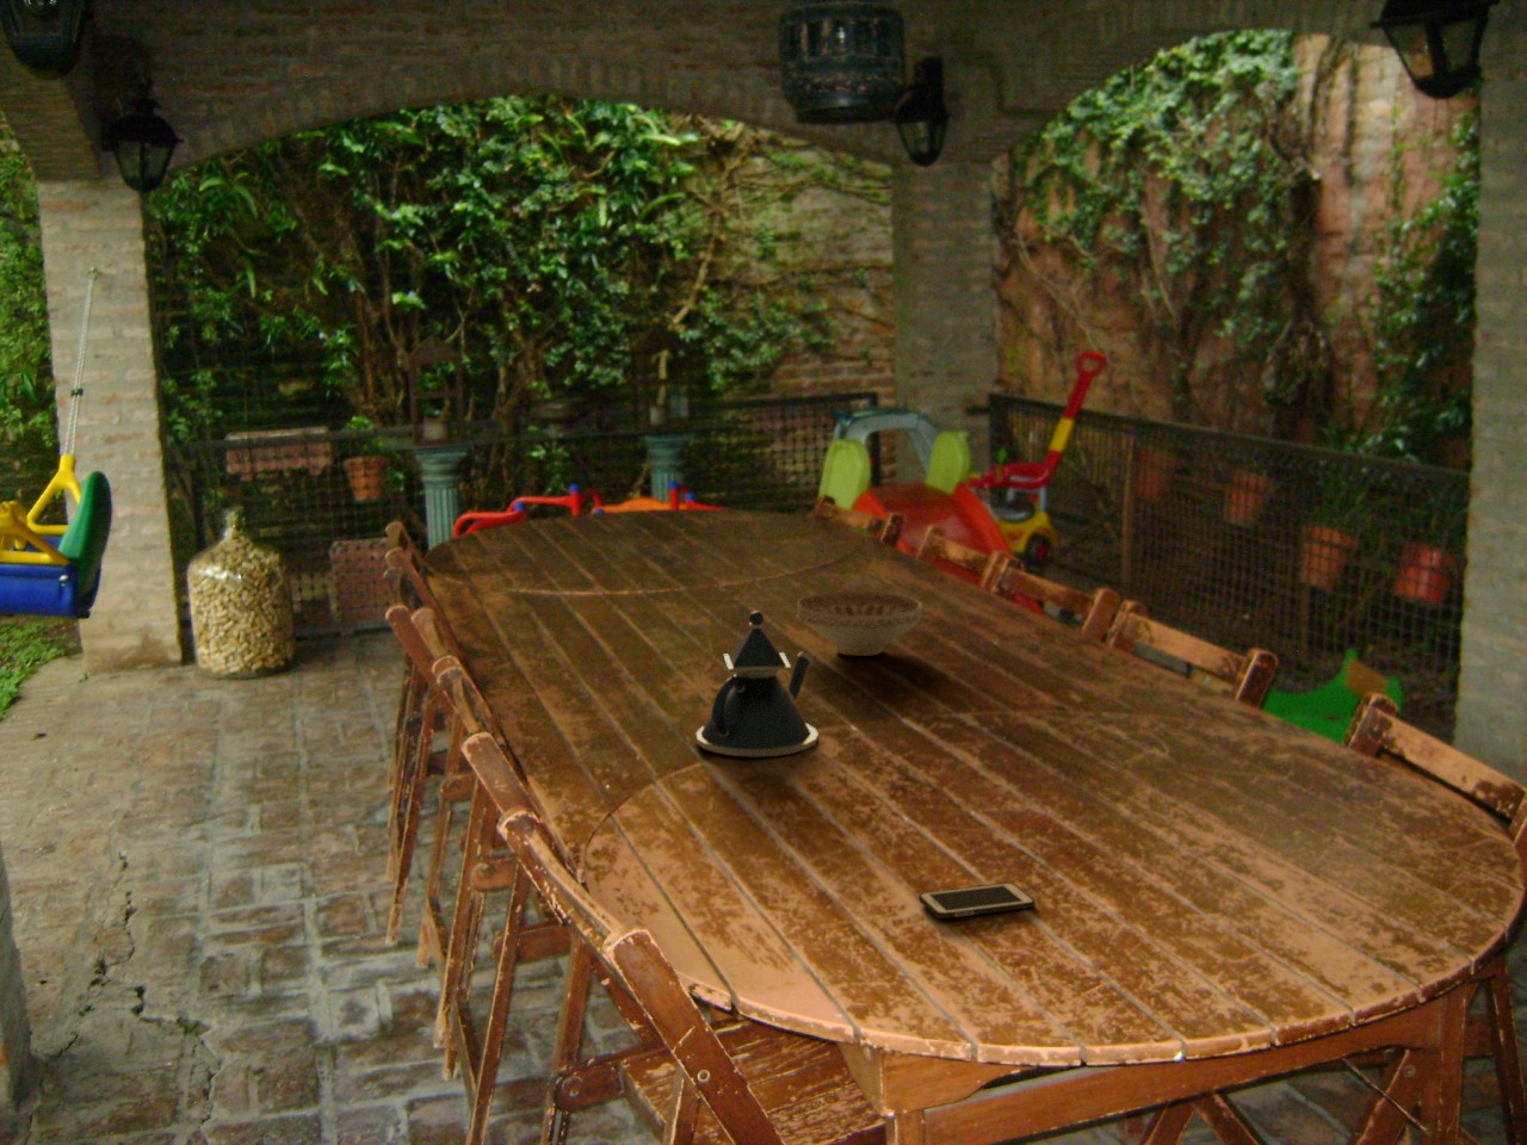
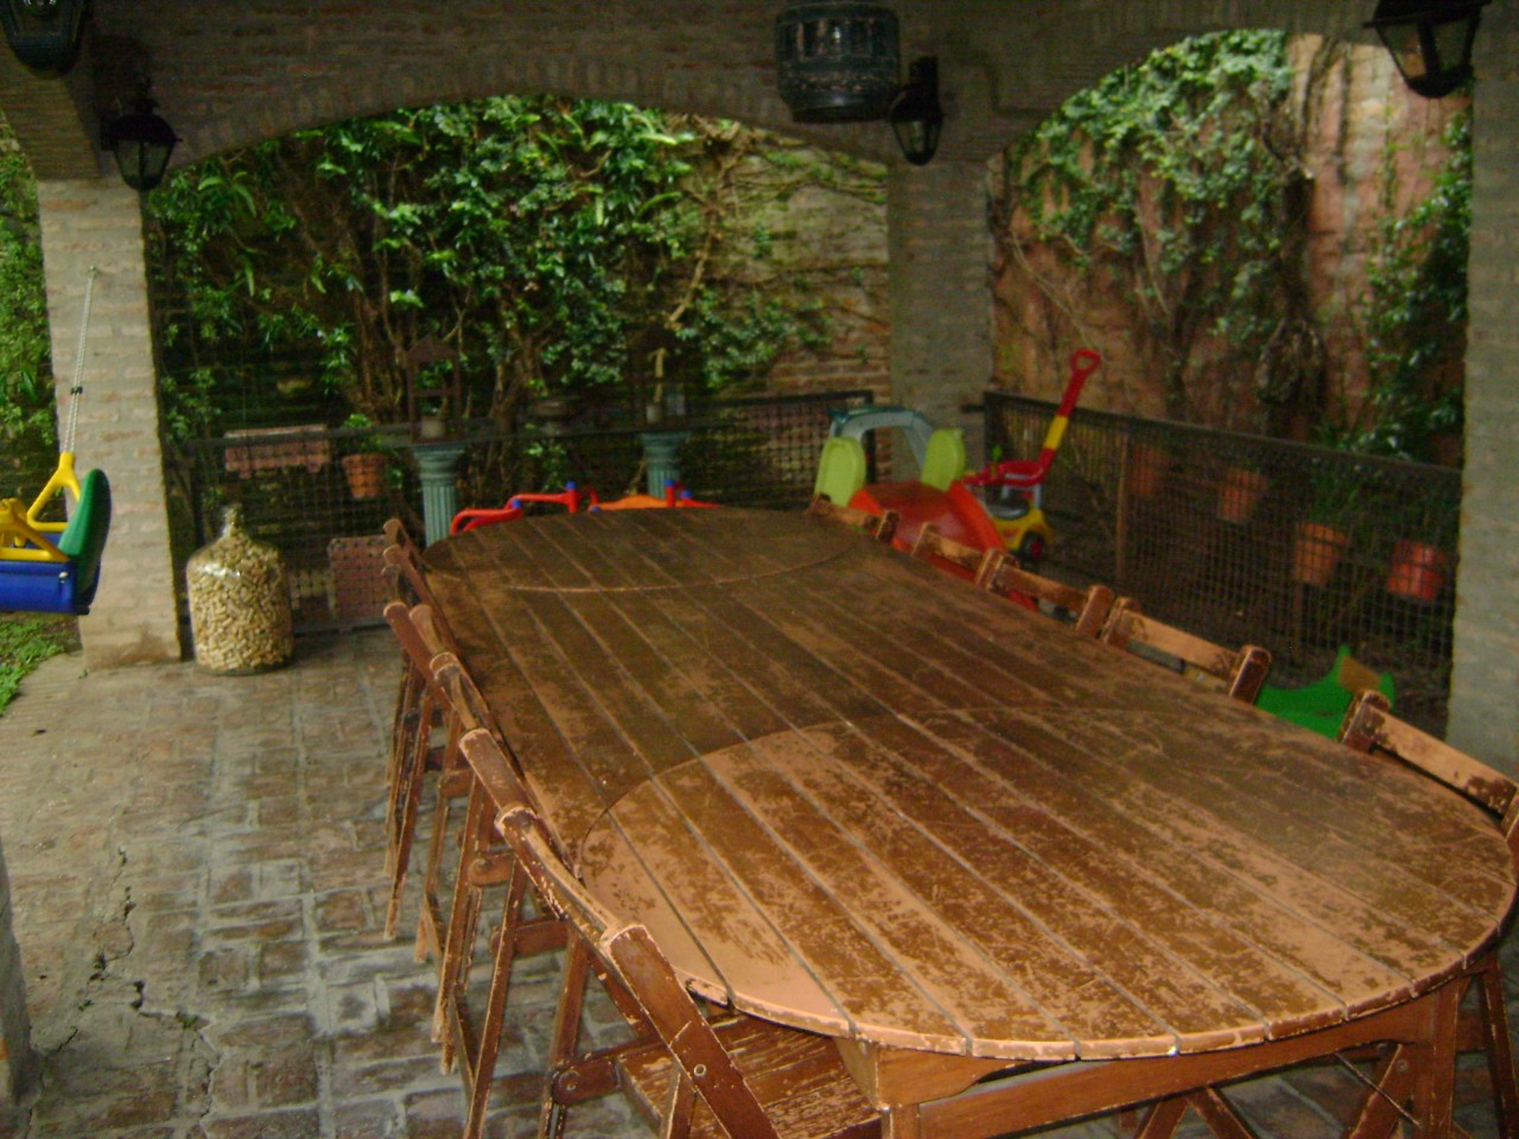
- decorative bowl (858, 627)
- cell phone (976, 901)
- teapot (762, 675)
